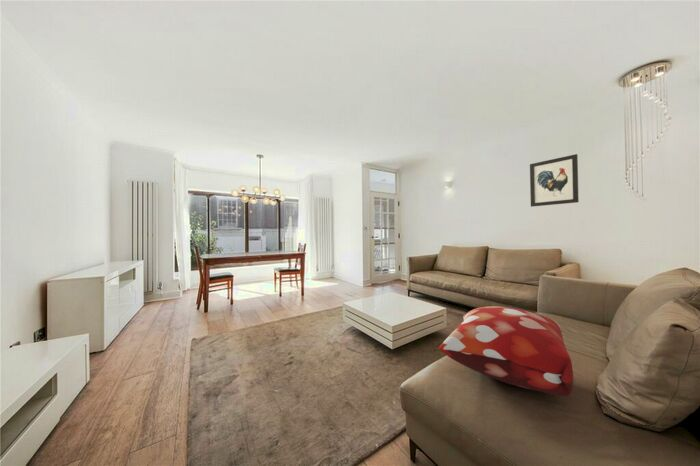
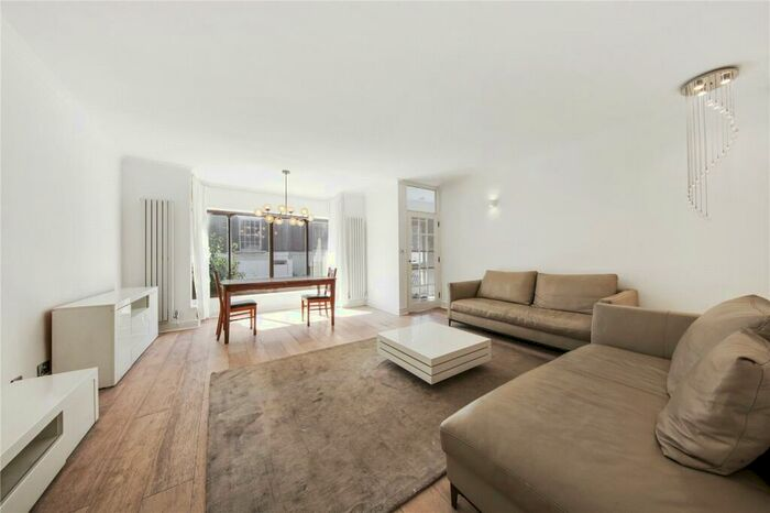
- wall art (552, 182)
- decorative pillow (502, 340)
